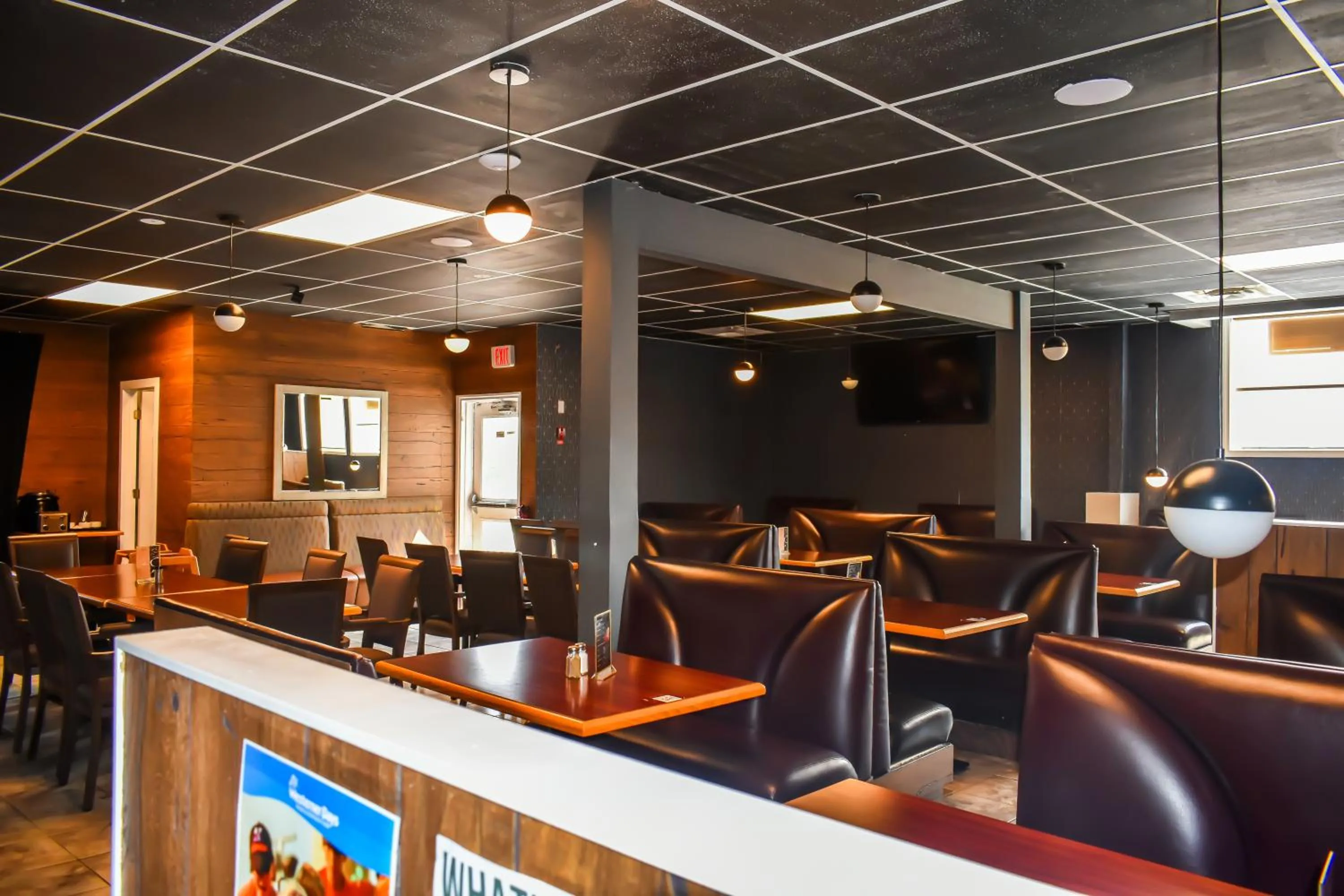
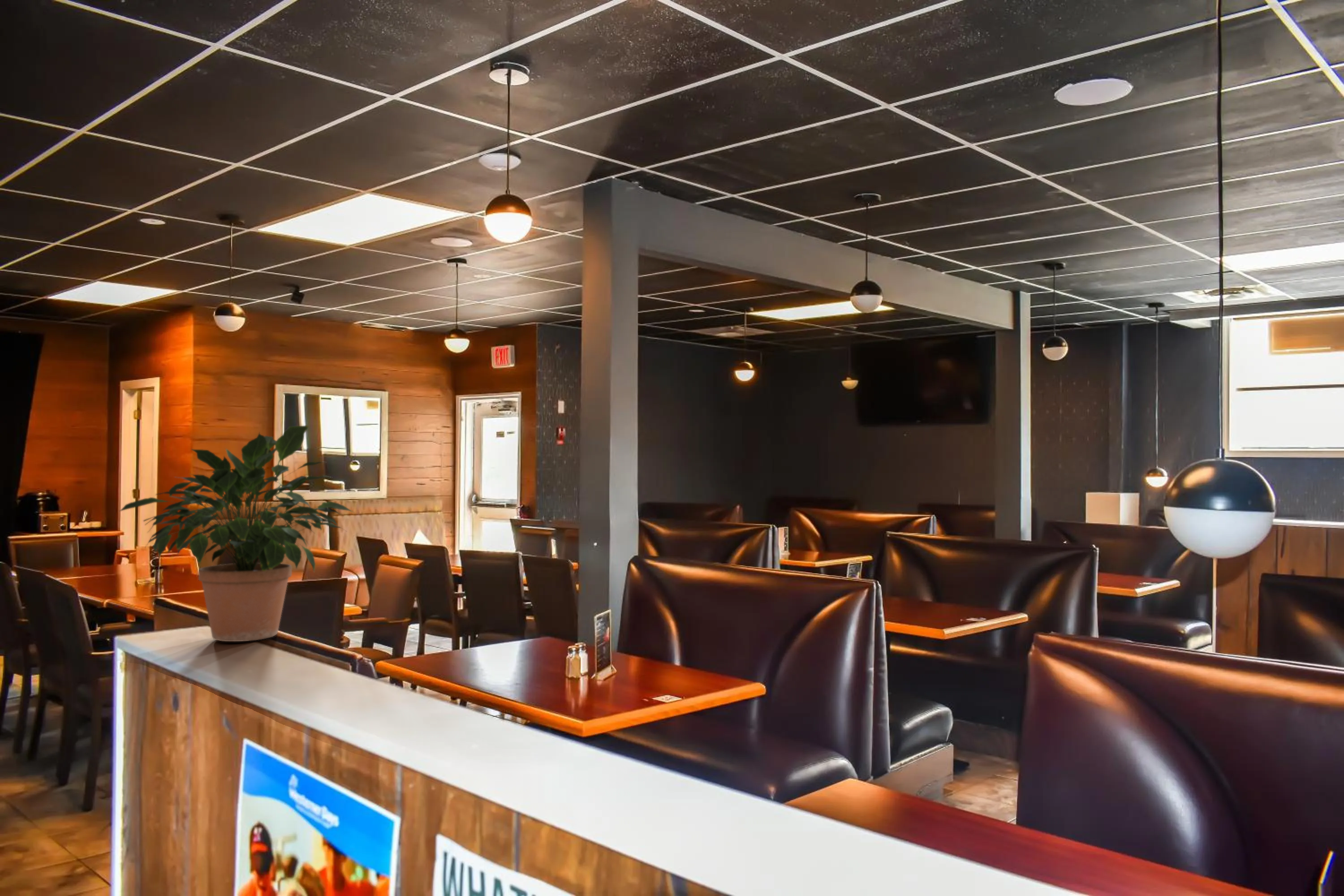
+ potted plant (231, 529)
